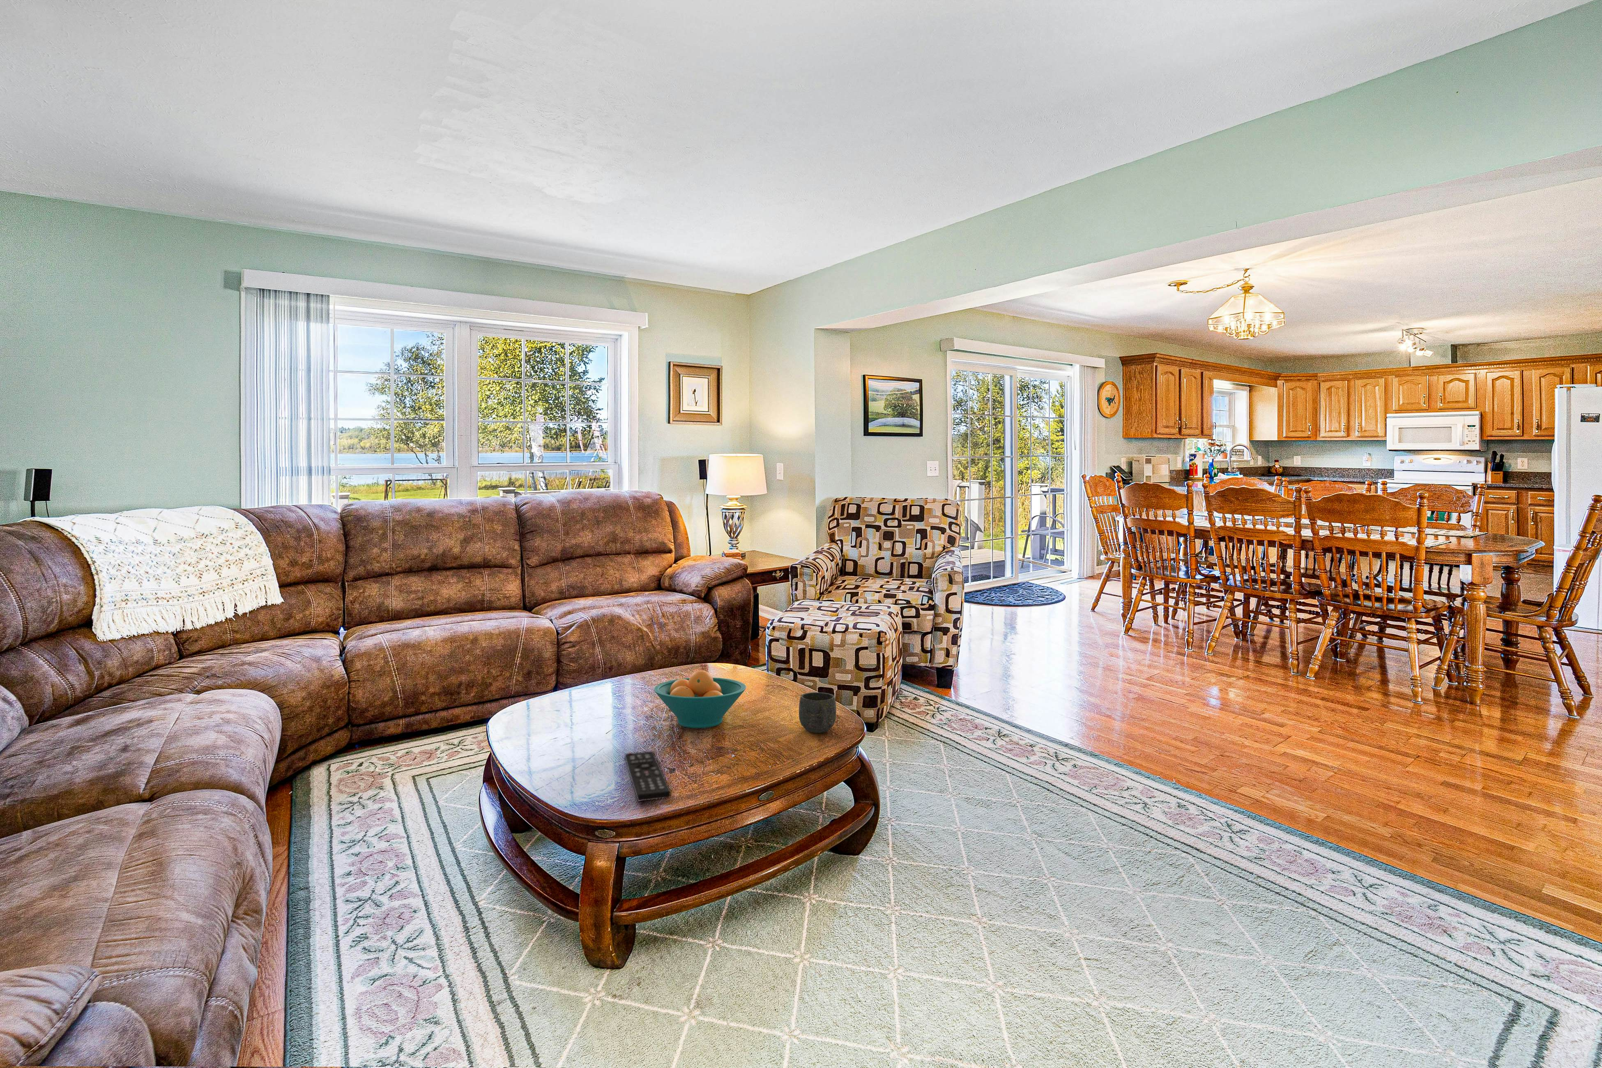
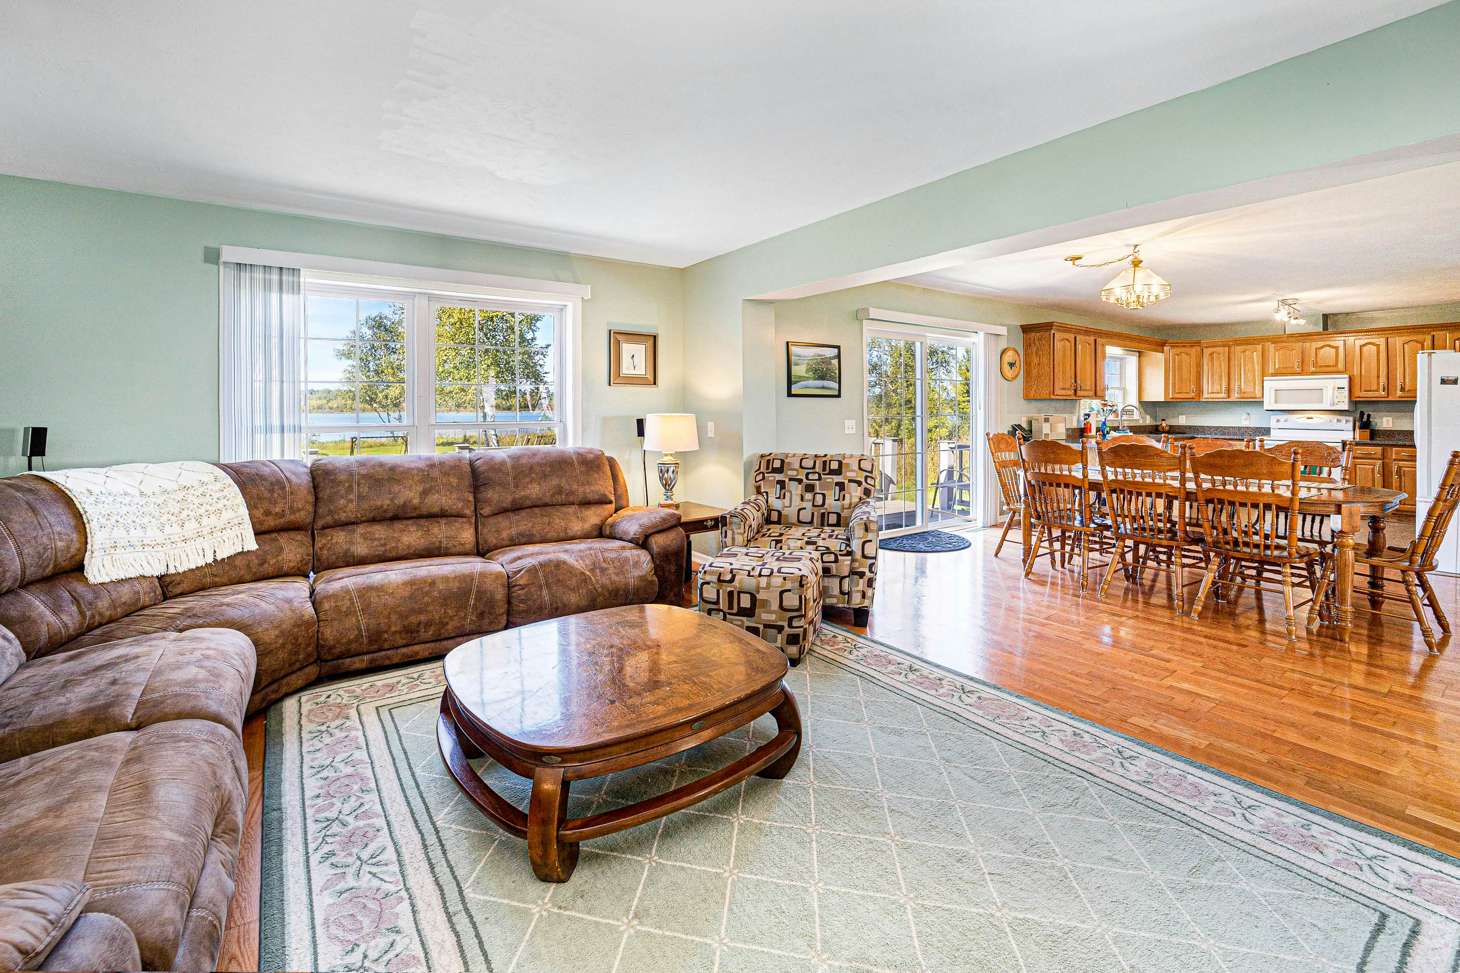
- fruit bowl (700, 696)
- remote control (646, 772)
- mug (819, 714)
